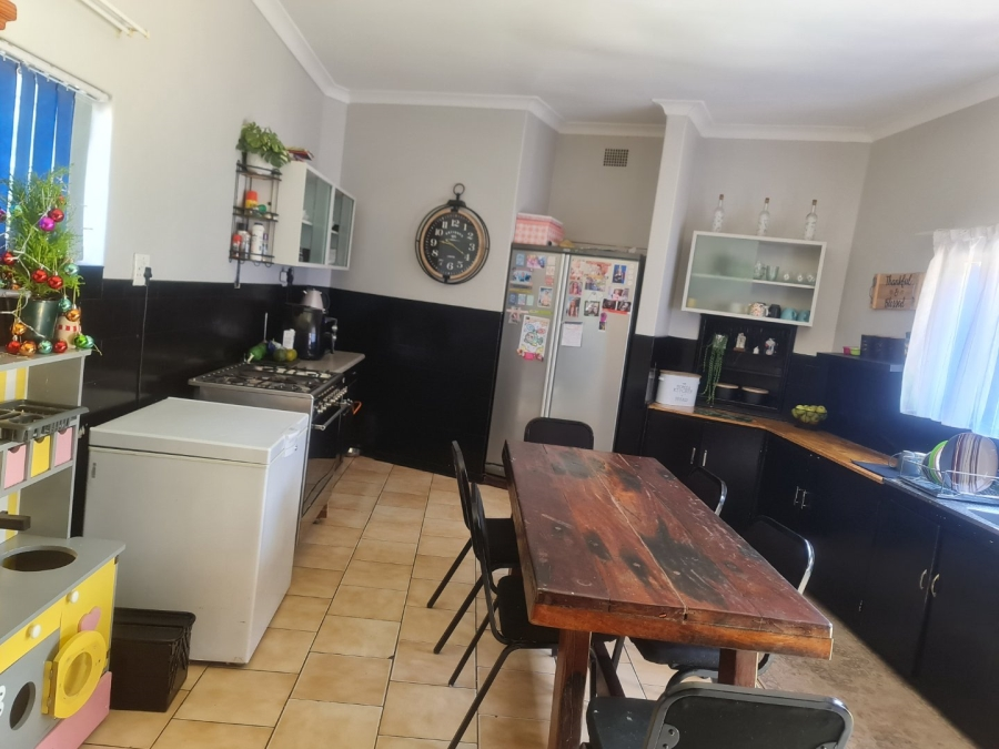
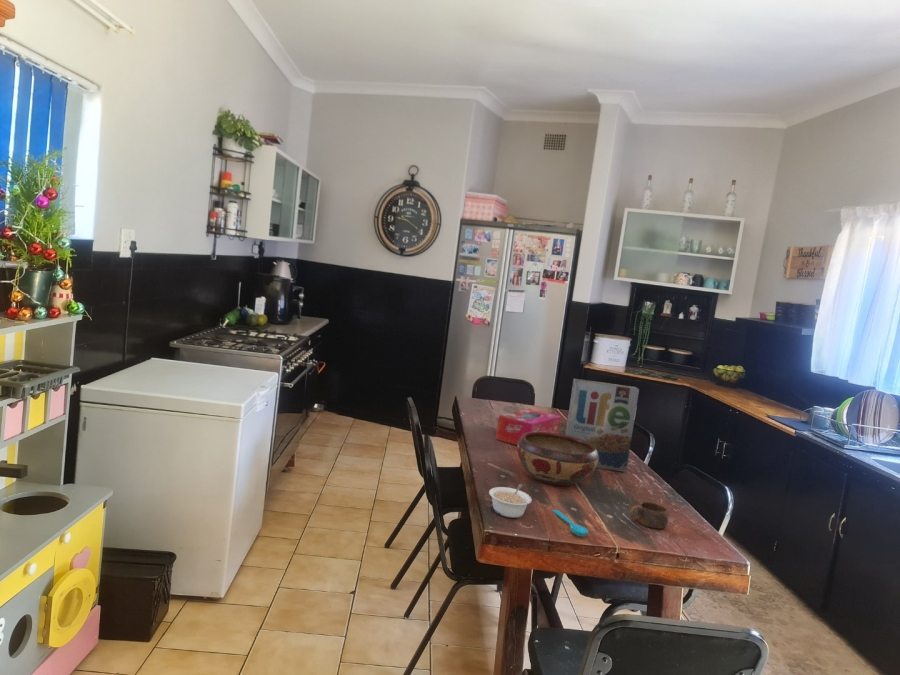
+ decorative bowl (556, 460)
+ cereal box (599, 424)
+ cup (647, 514)
+ tissue box (529, 427)
+ legume (508, 501)
+ spoon (568, 521)
